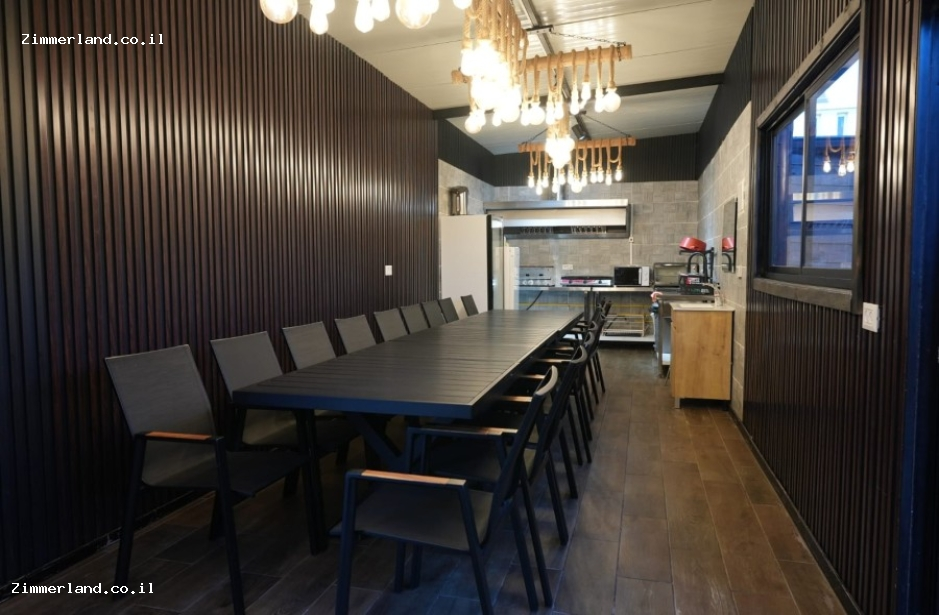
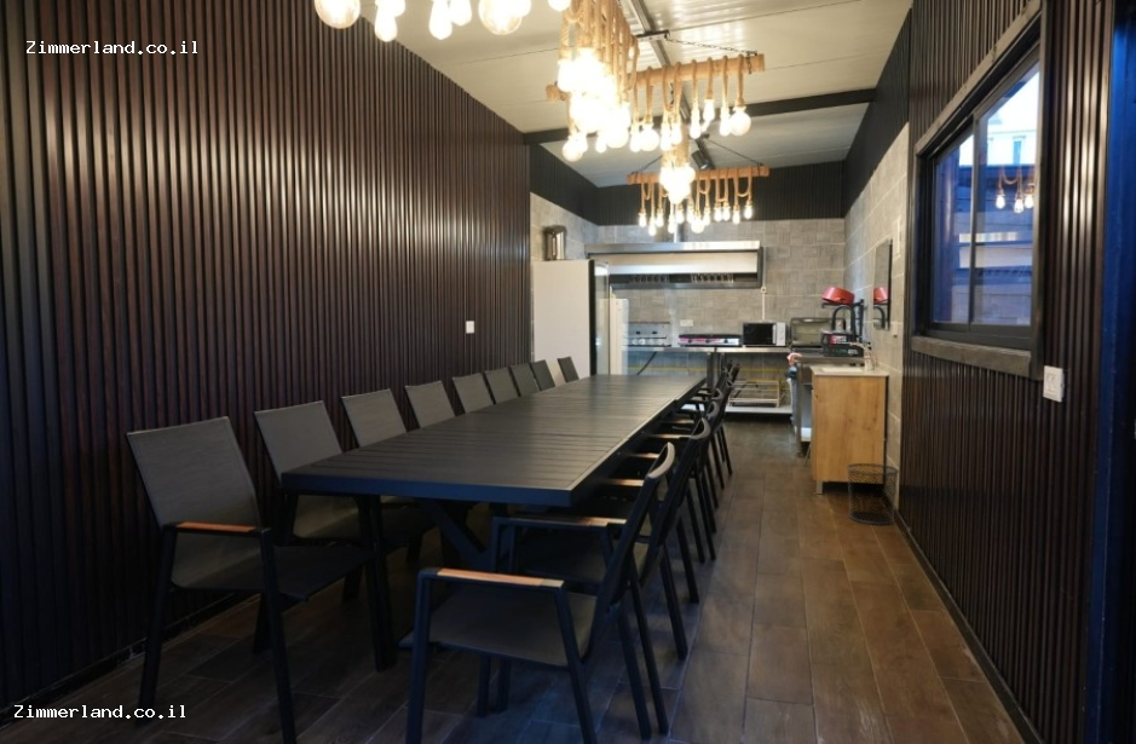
+ waste bin (871, 492)
